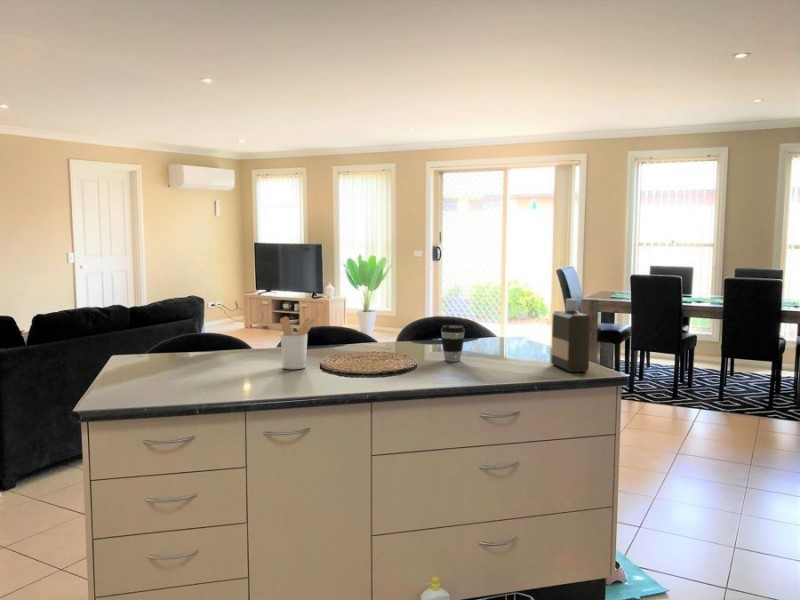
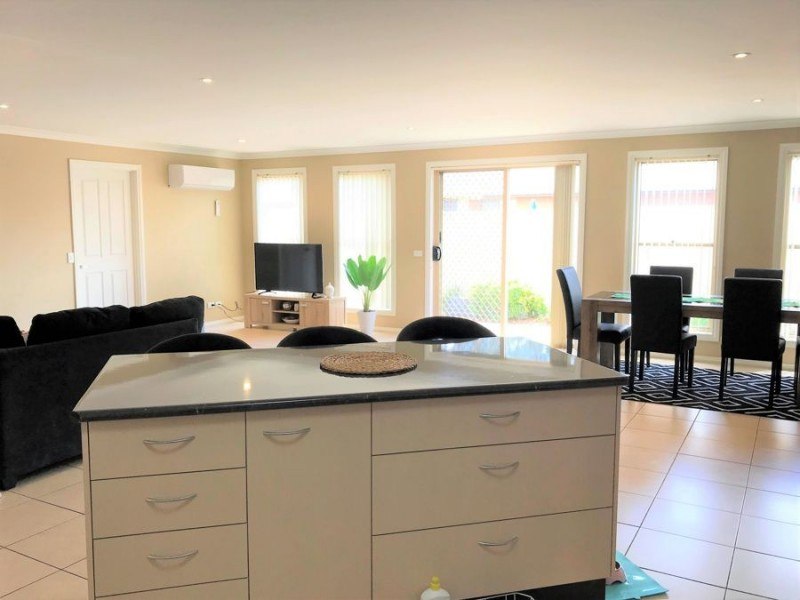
- bottle (570, 333)
- utensil holder (299, 341)
- coffee cup (452, 343)
